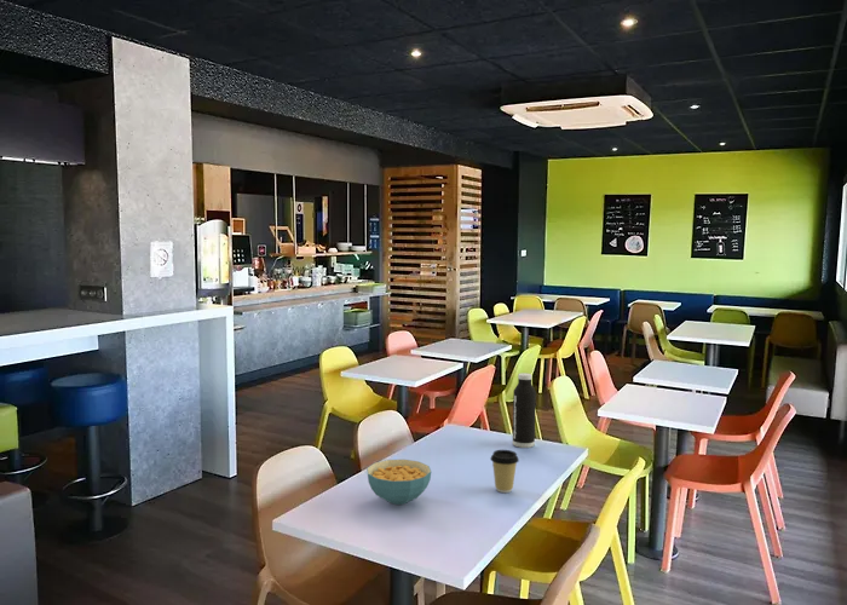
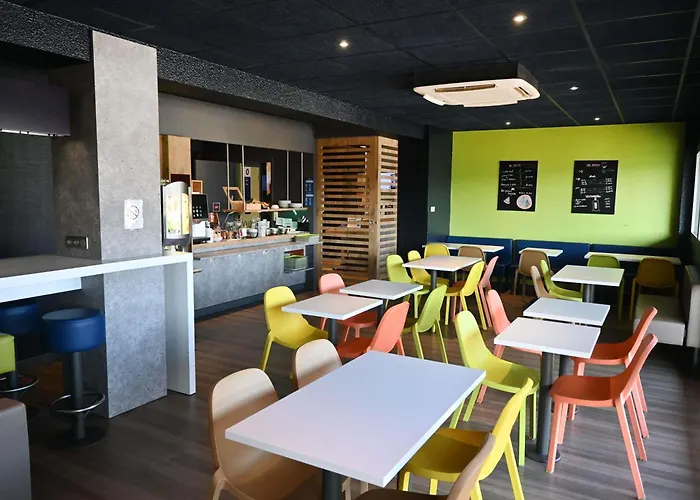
- water bottle (524, 409)
- cereal bowl (398, 485)
- coffee cup (503, 471)
